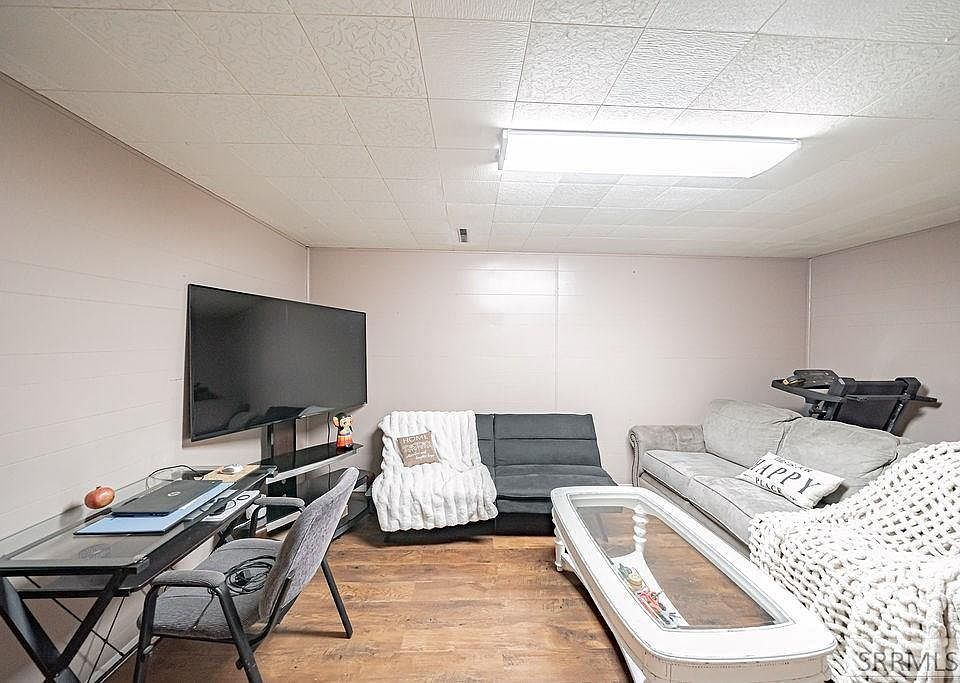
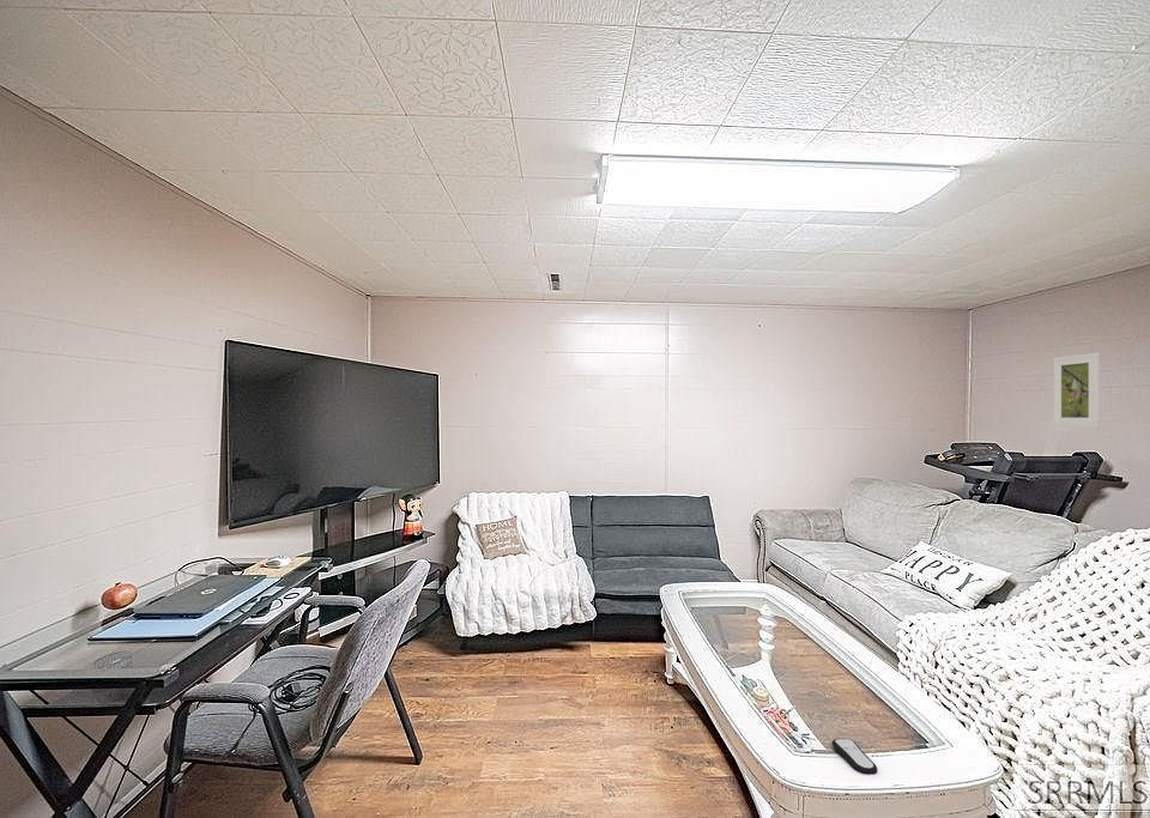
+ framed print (1075, 390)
+ remote control (854, 755)
